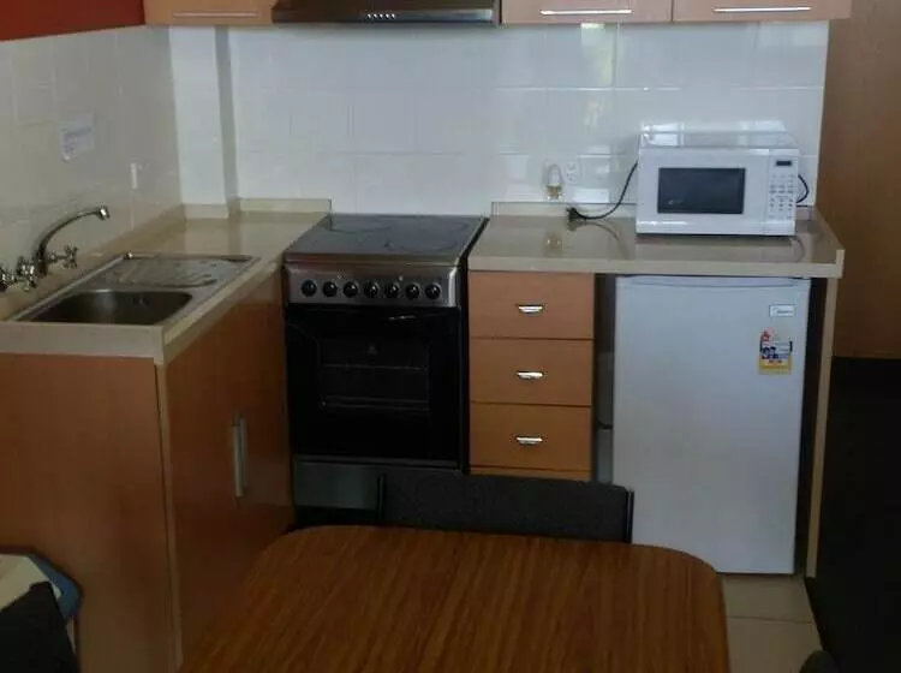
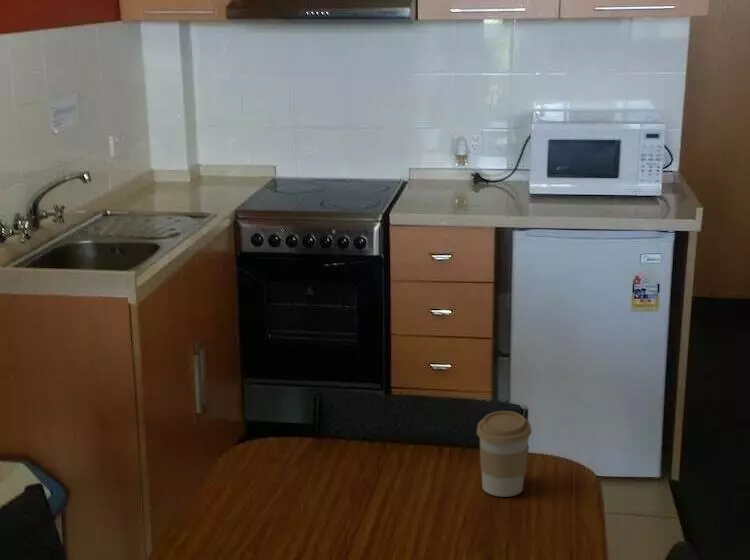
+ coffee cup (503, 453)
